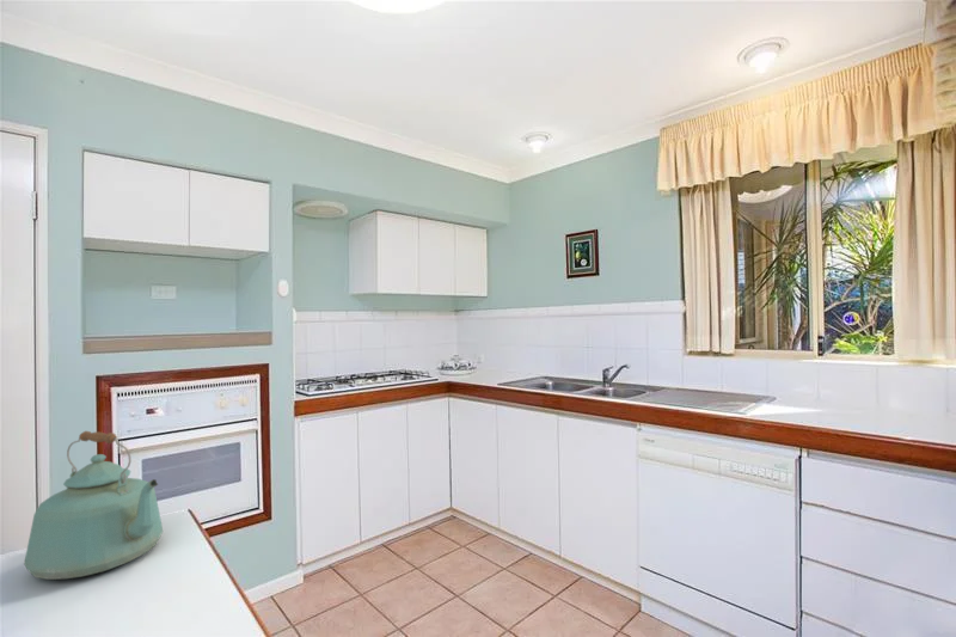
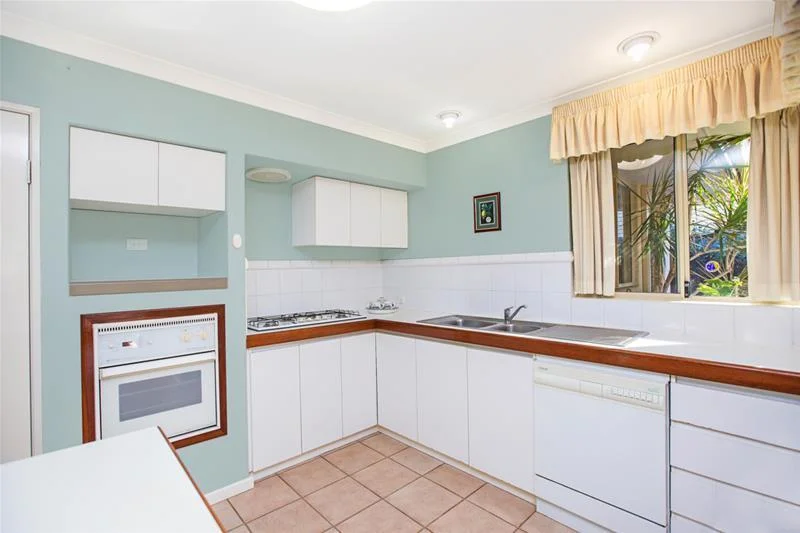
- kettle (106, 495)
